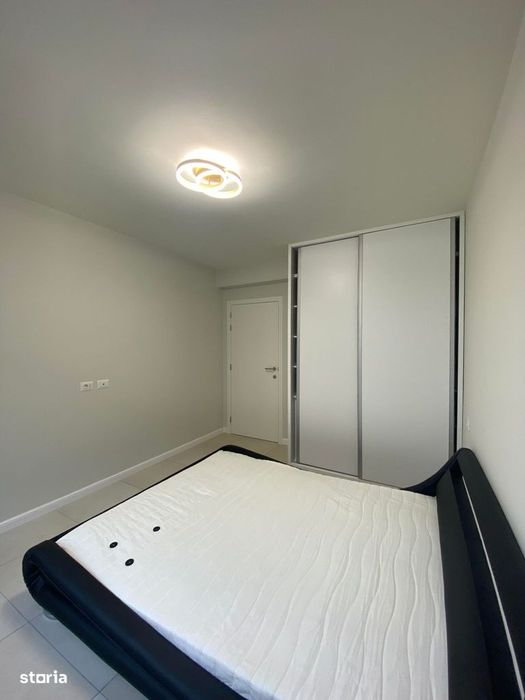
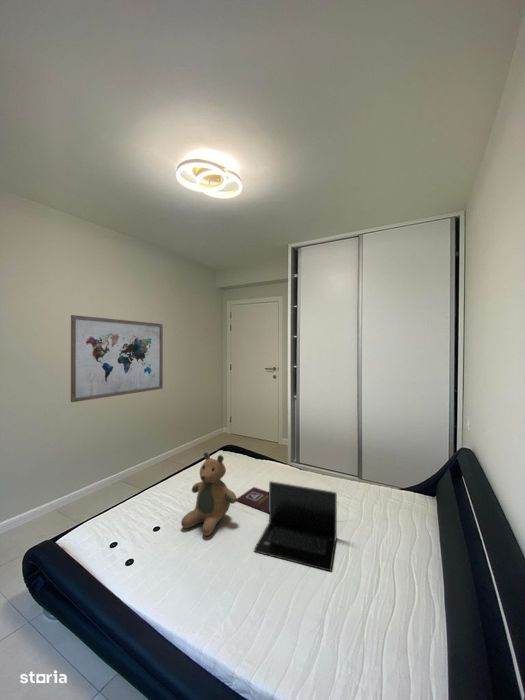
+ book (263, 500)
+ teddy bear (207, 489)
+ wall art (123, 357)
+ laptop (296, 521)
